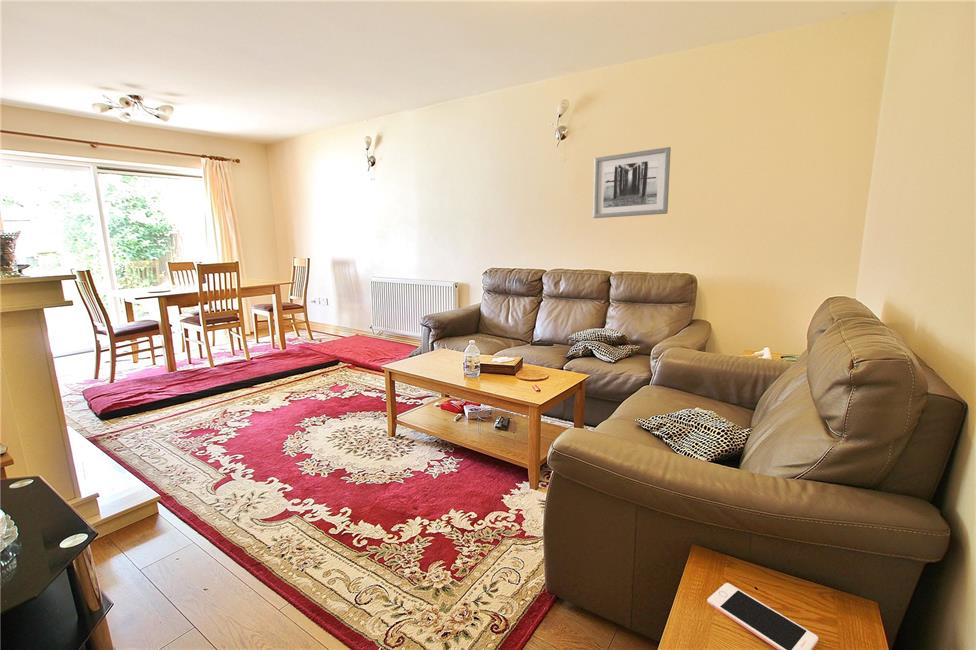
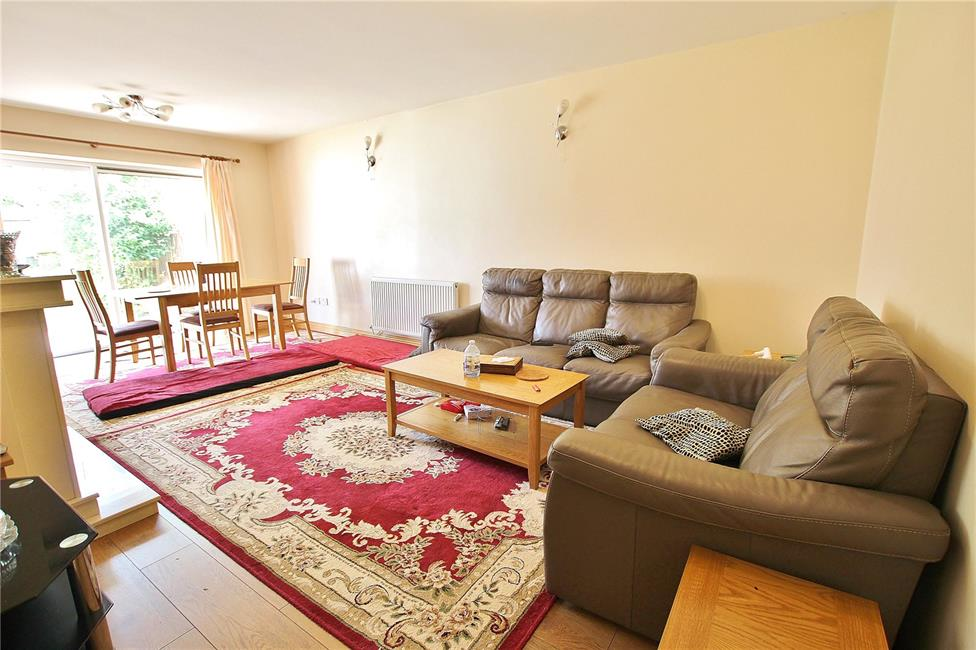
- wall art (629, 184)
- cell phone (759, 619)
